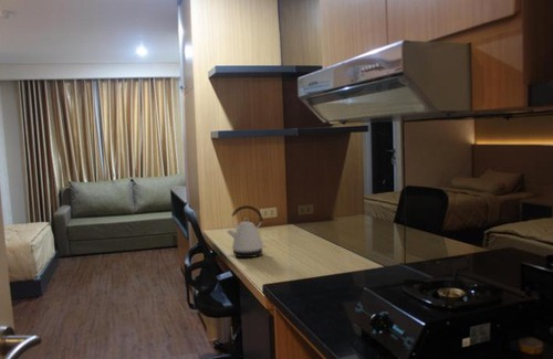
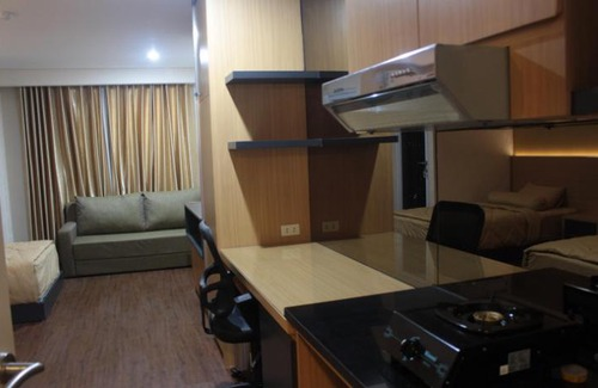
- kettle (246, 230)
